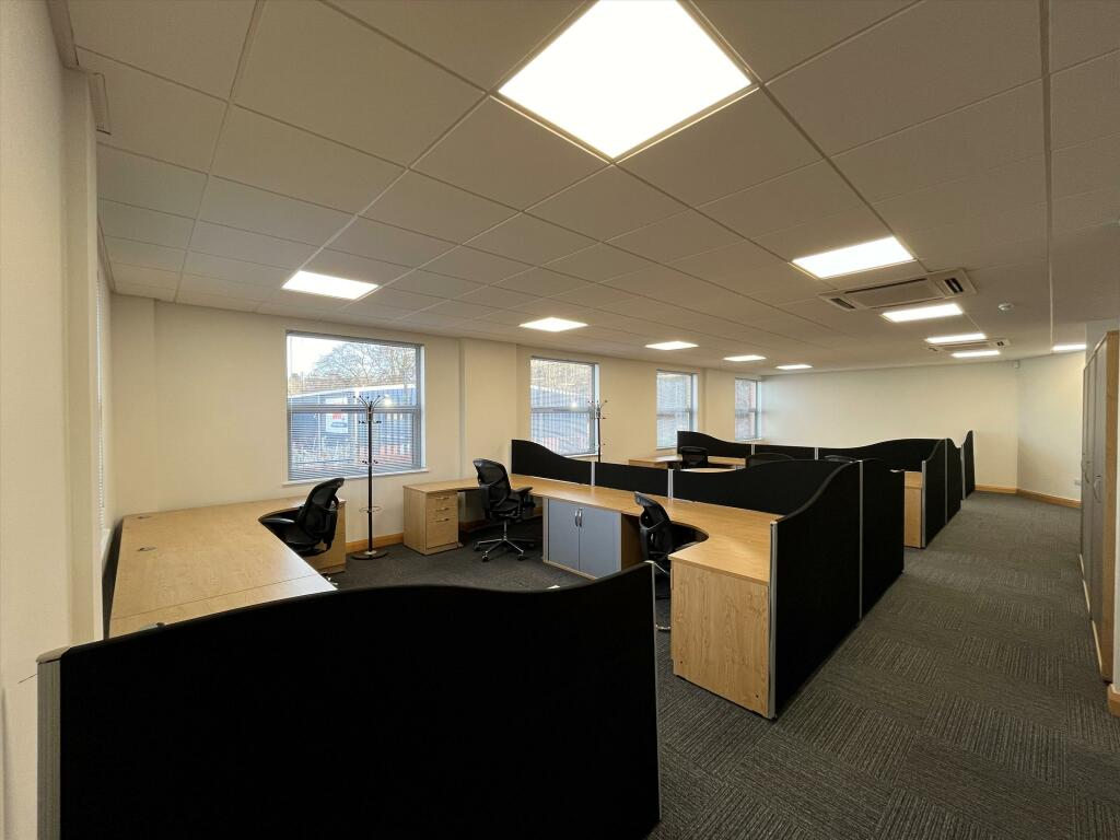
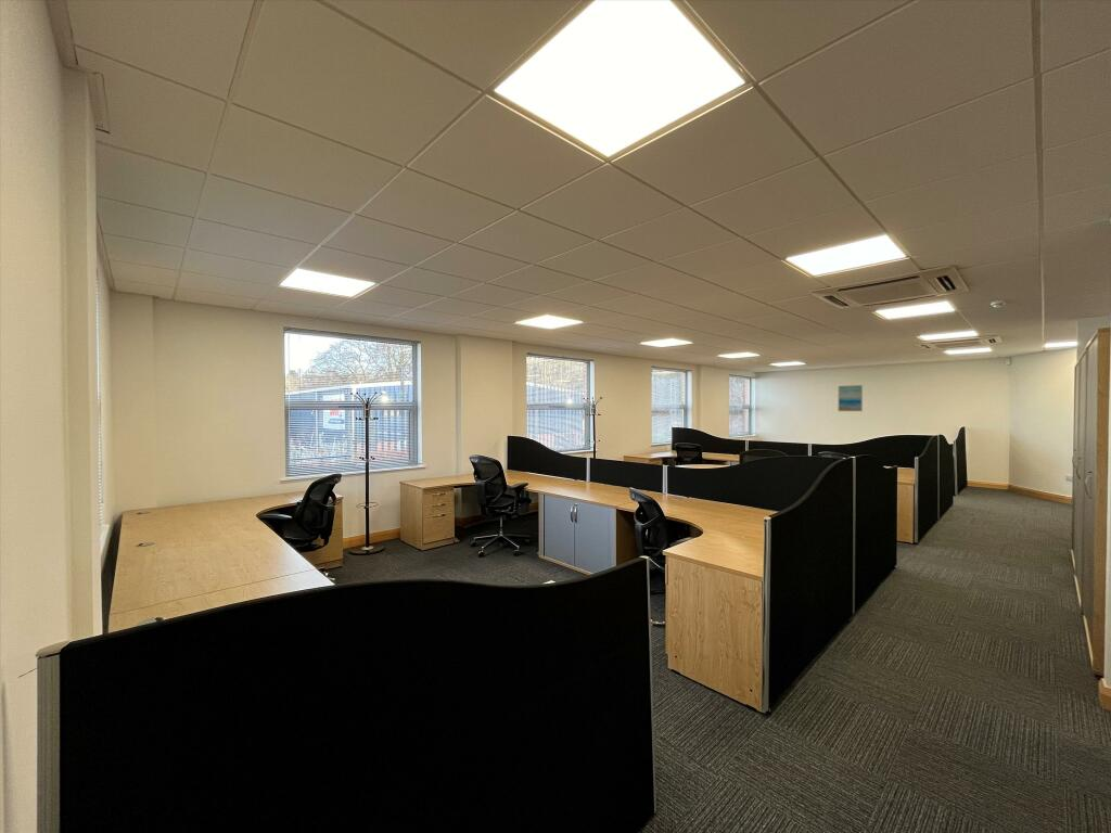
+ wall art (850, 398)
